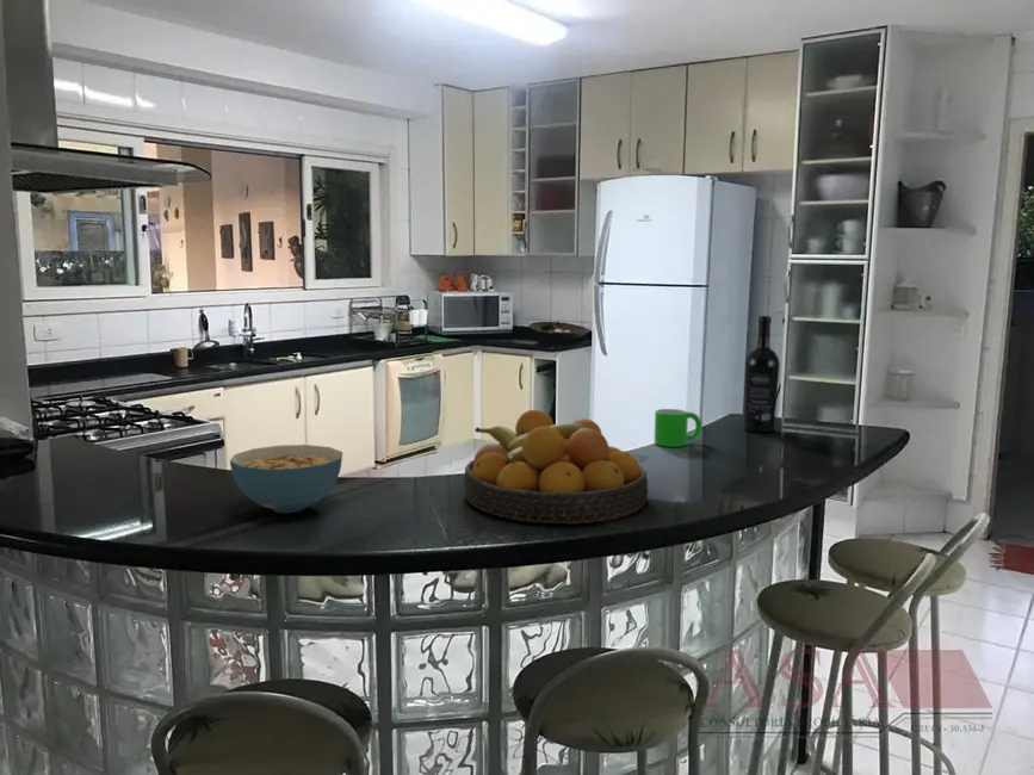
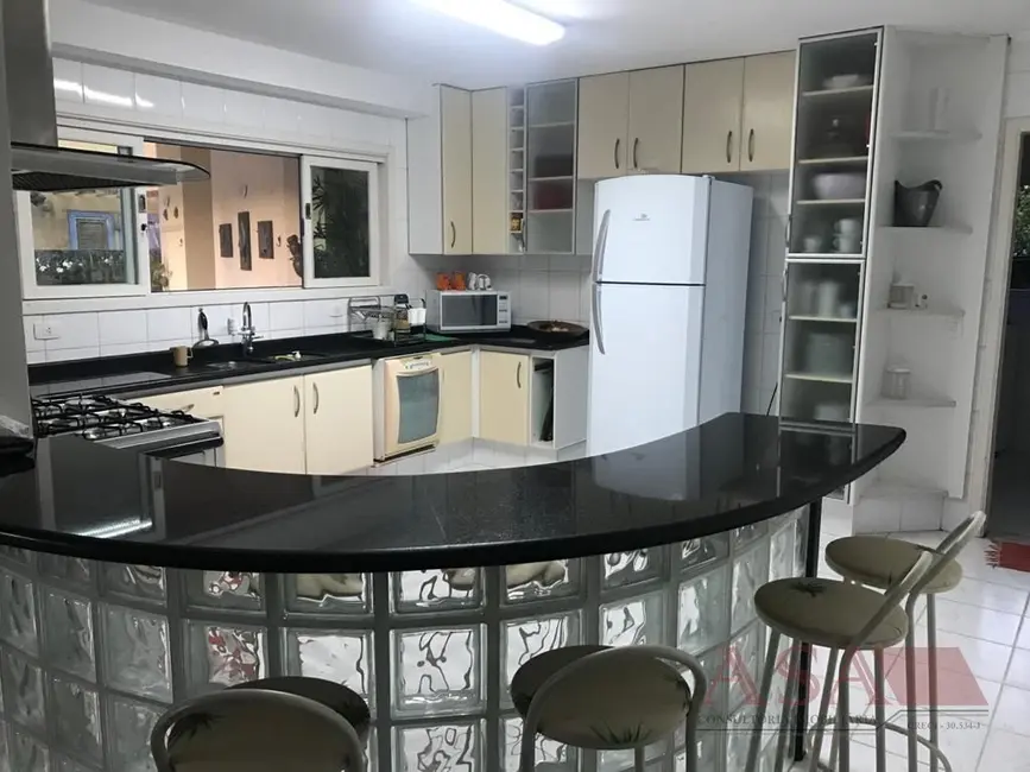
- fruit bowl (556, 457)
- mug (679, 427)
- wine bottle (761, 373)
- cereal bowl (287, 482)
